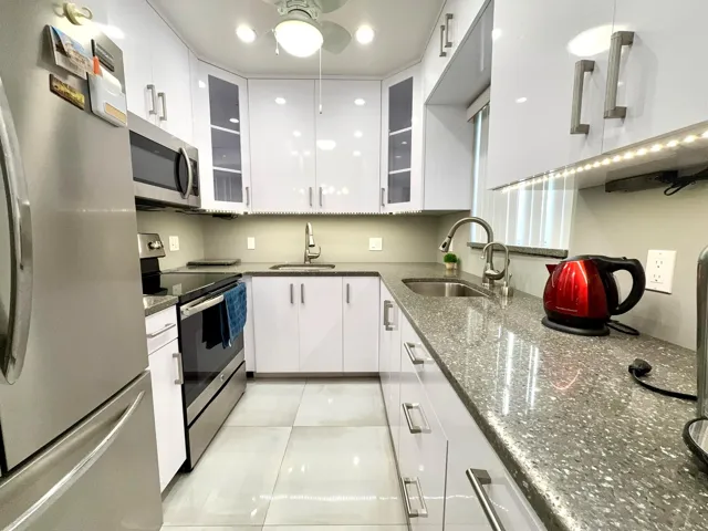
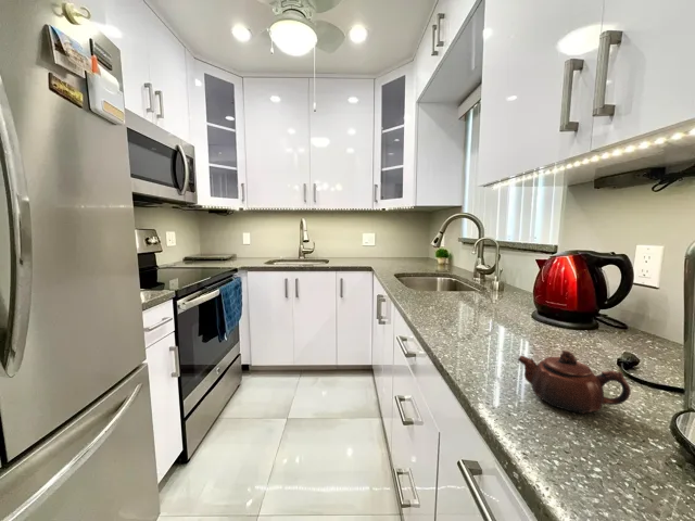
+ teapot (569, 376)
